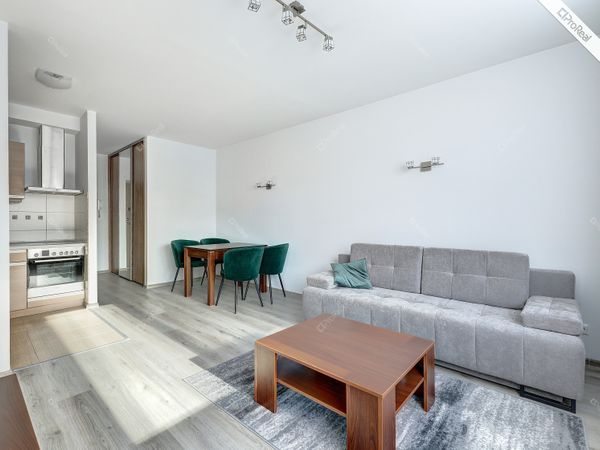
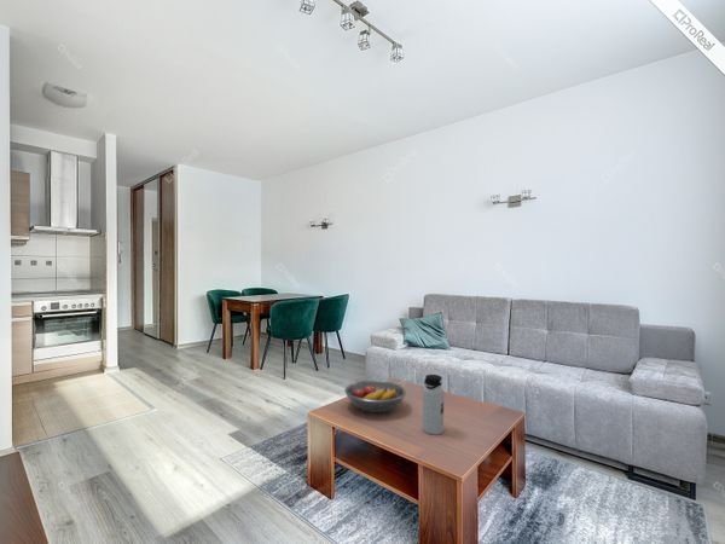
+ fruit bowl (375, 395)
+ water bottle (433, 403)
